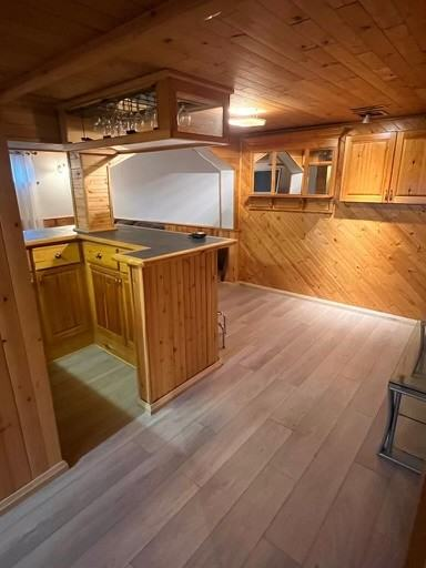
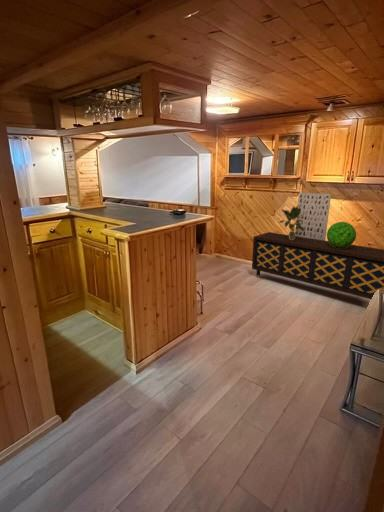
+ decorative sphere (341, 234)
+ potted plant (290, 222)
+ wall art (311, 216)
+ sideboard (317, 266)
